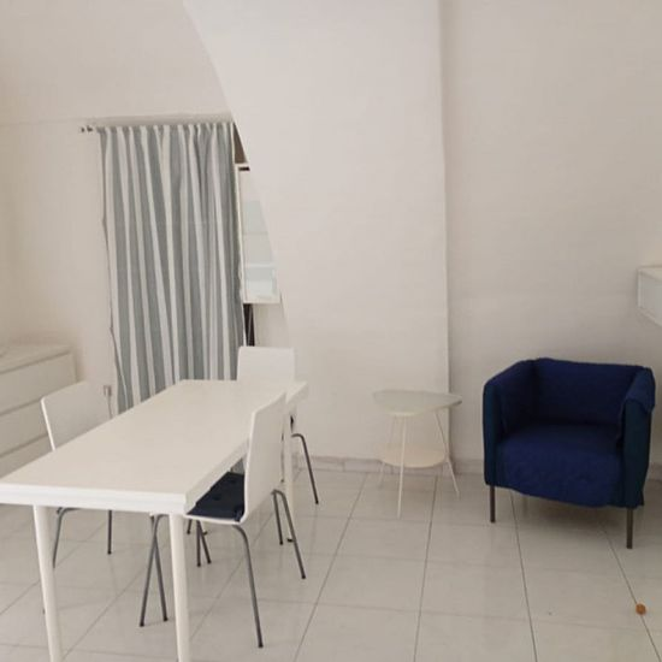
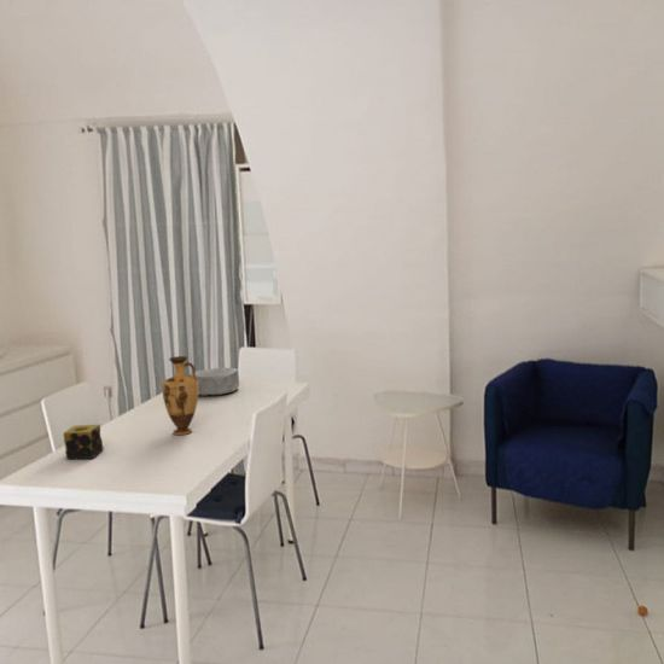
+ candle (83, 441)
+ vase (181, 395)
+ bowl (212, 380)
